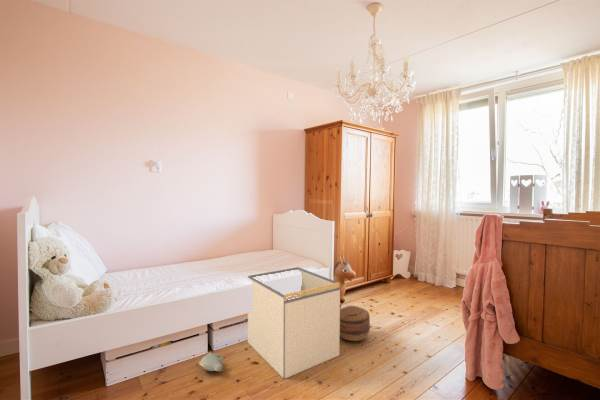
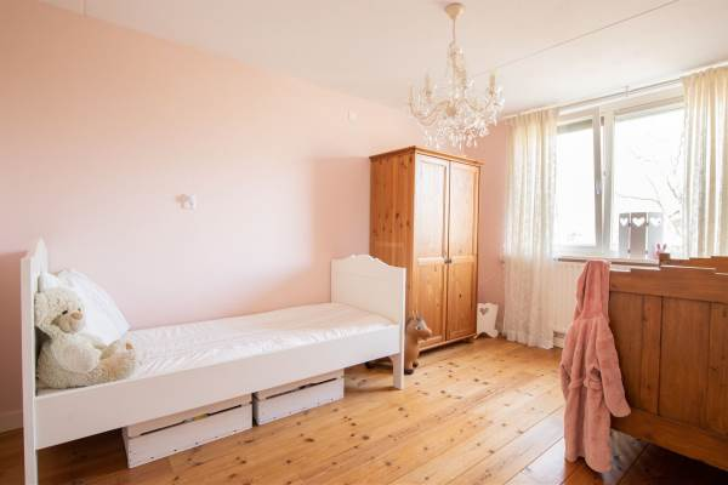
- storage bin (292, 313)
- basket (352, 322)
- plush toy (210, 362)
